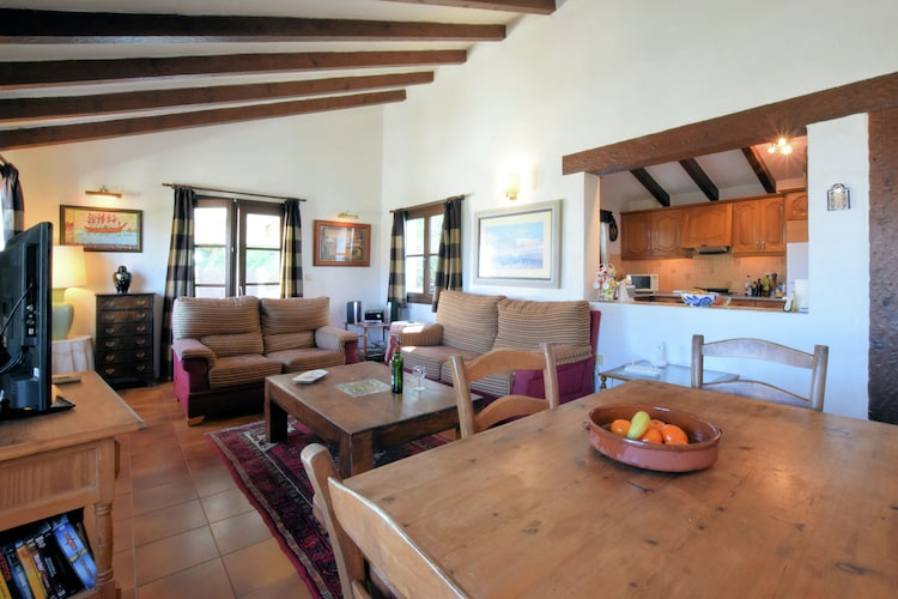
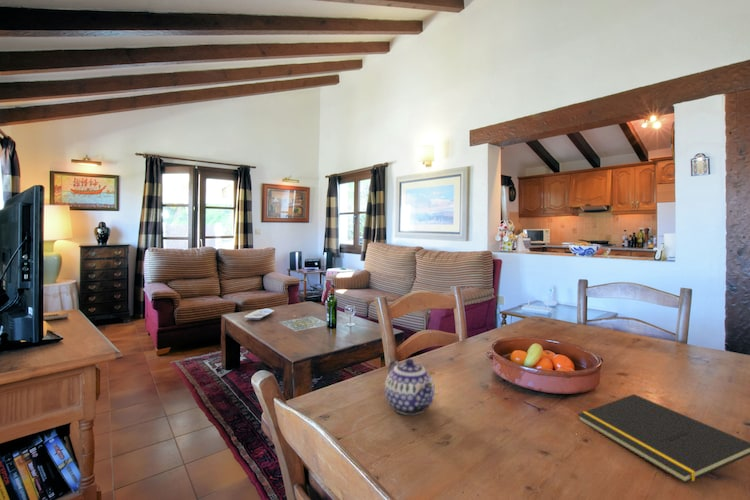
+ notepad (655, 430)
+ teapot (409, 383)
